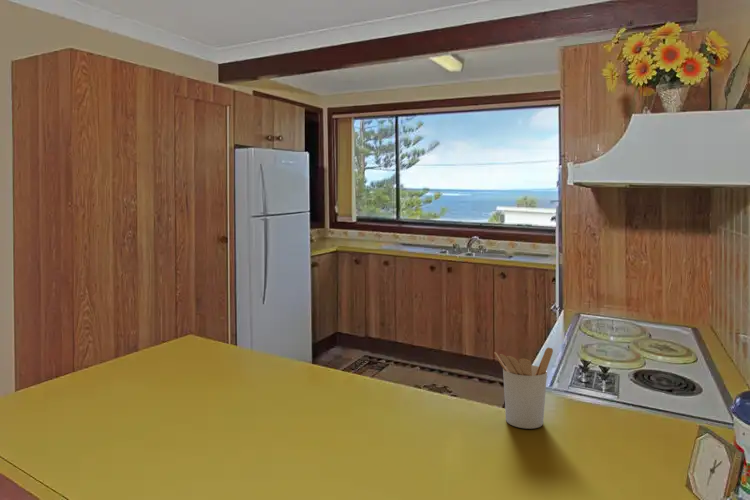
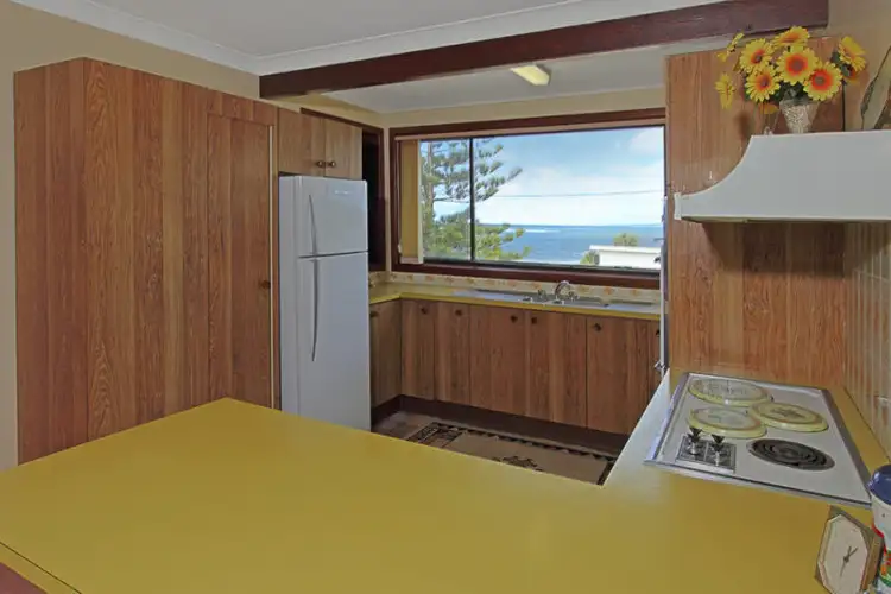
- utensil holder (521, 386)
